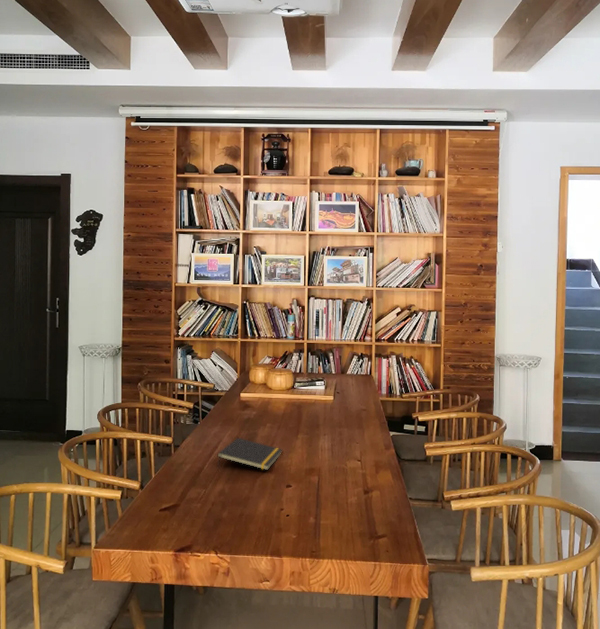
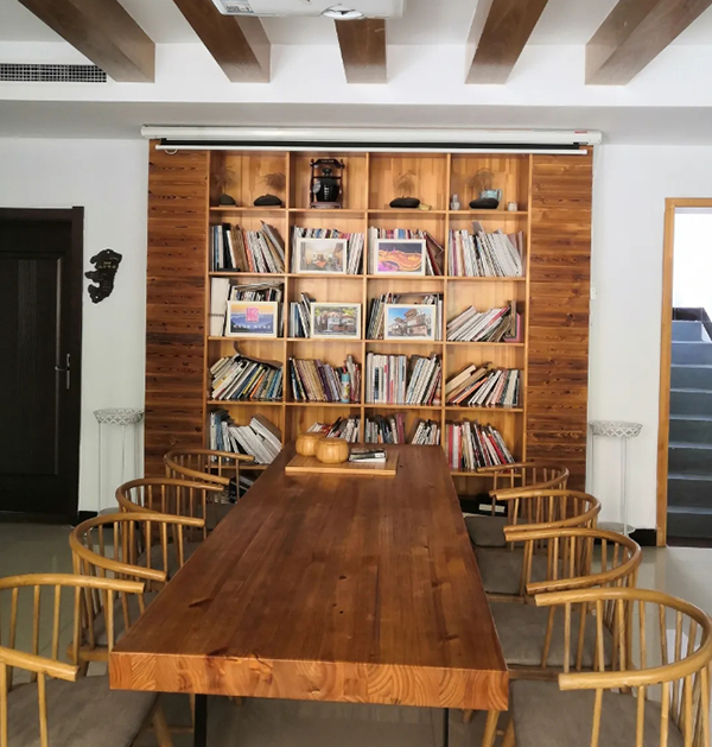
- notepad (251, 453)
